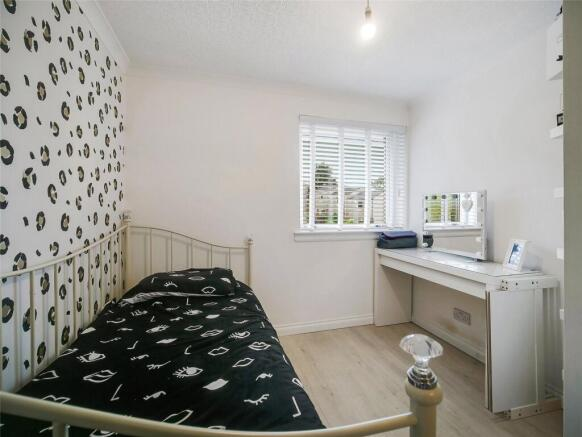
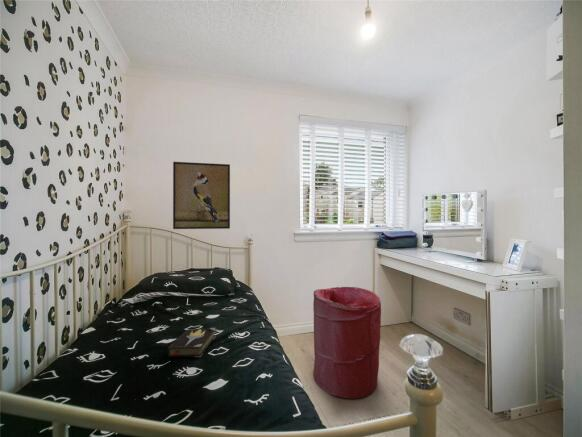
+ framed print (202, 196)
+ hardback book (193, 340)
+ laundry hamper (346, 335)
